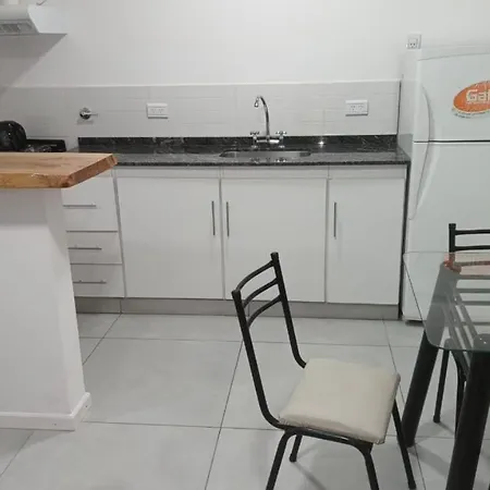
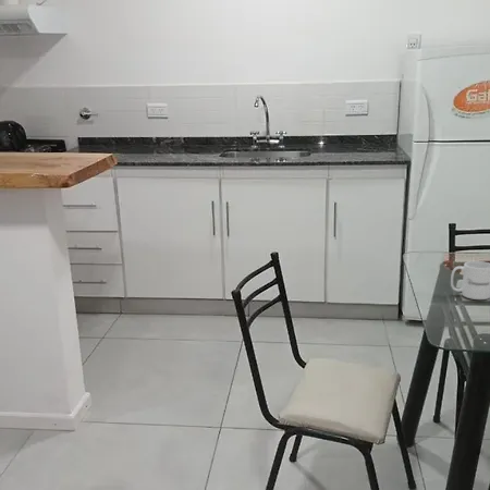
+ mug (470, 279)
